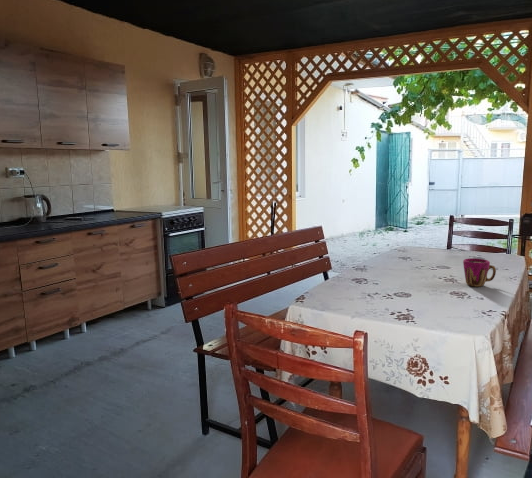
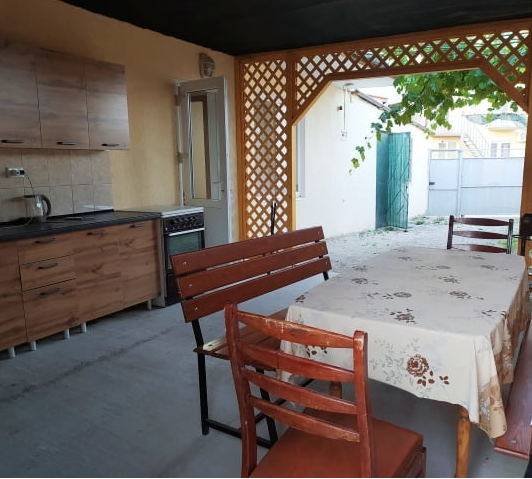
- cup (479, 272)
